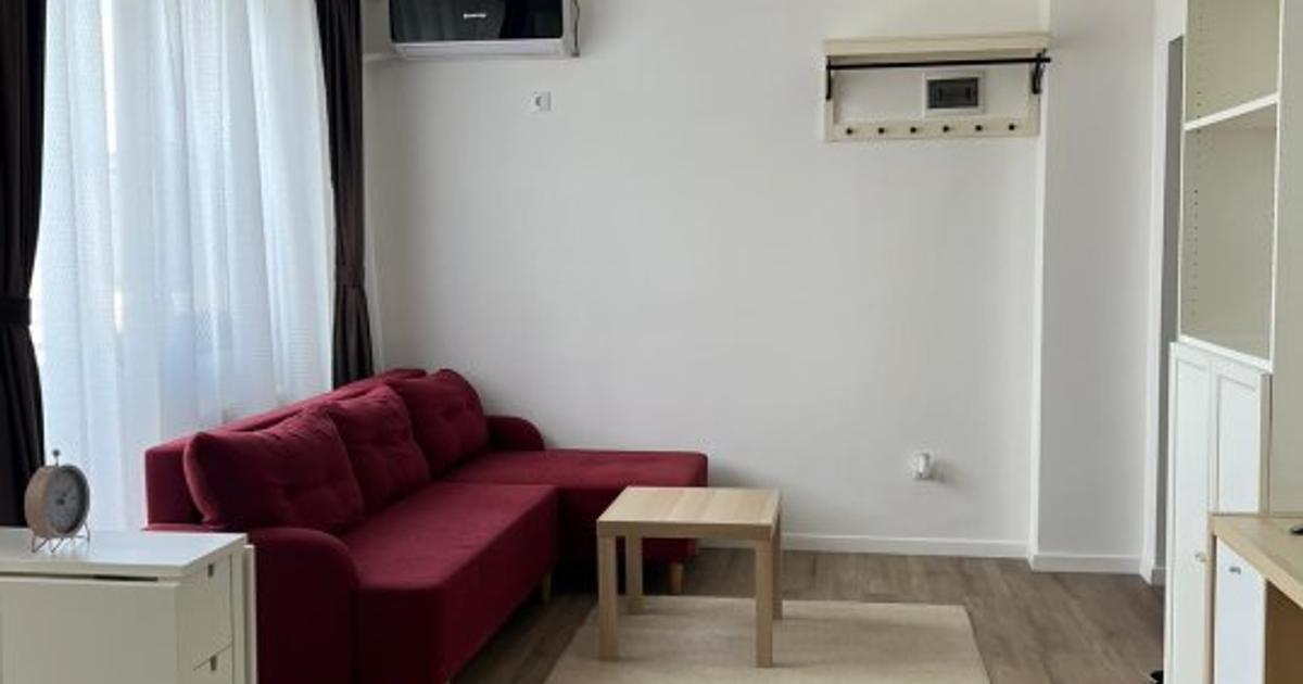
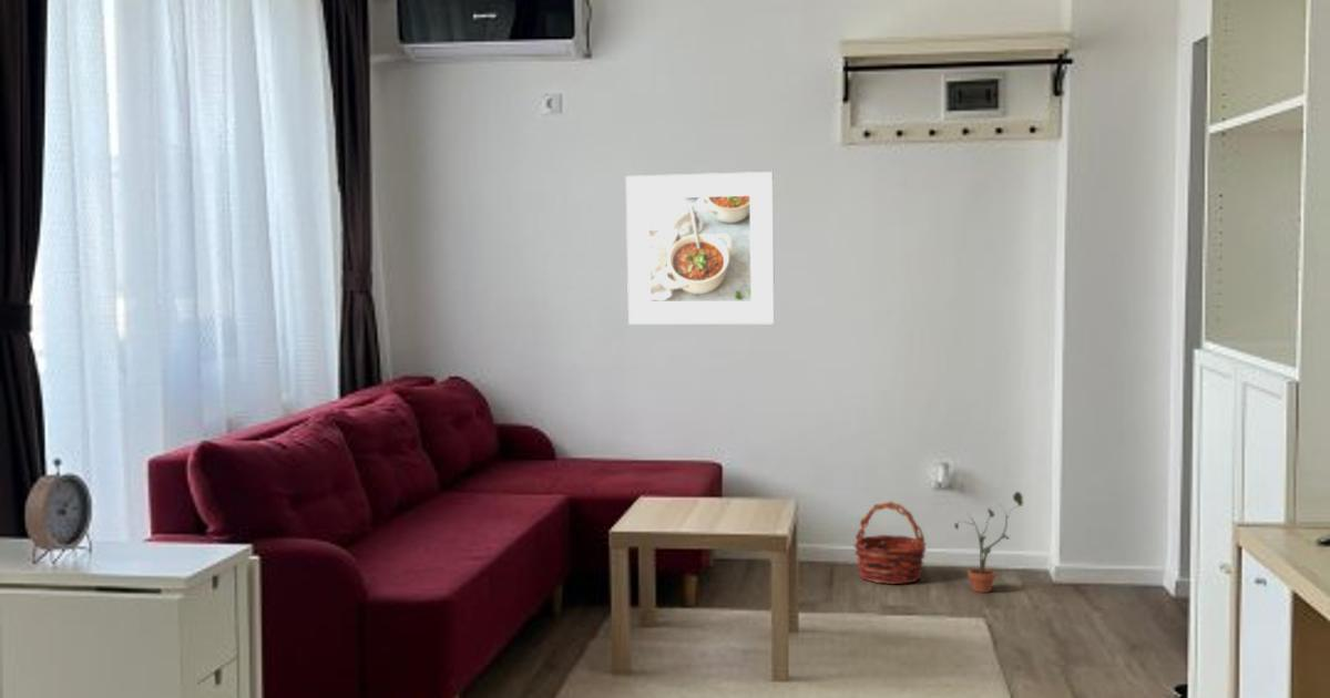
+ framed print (699, 249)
+ basket (889, 538)
+ potted plant (990, 545)
